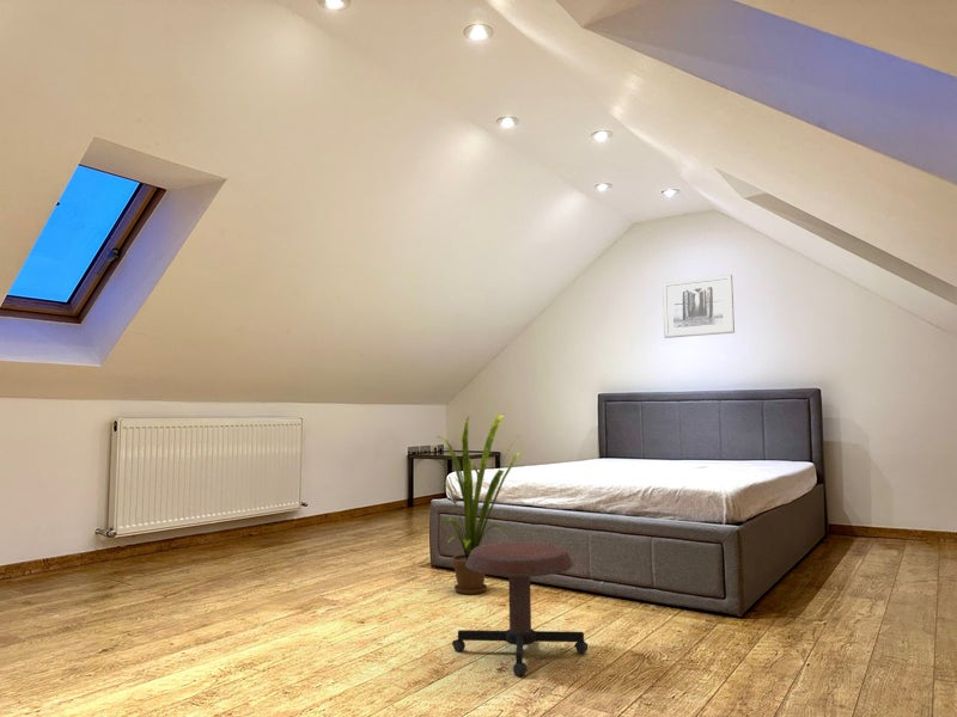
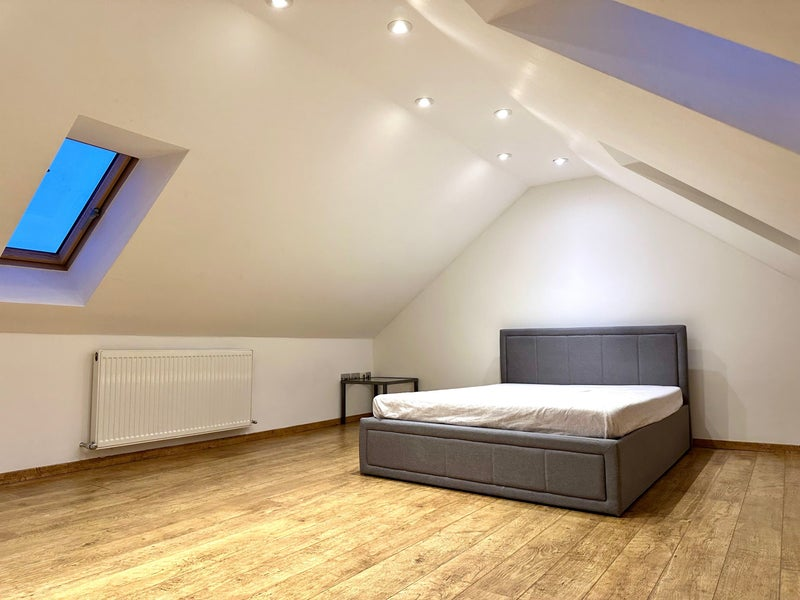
- house plant (471, 500)
- stool (518, 600)
- wall art (696, 307)
